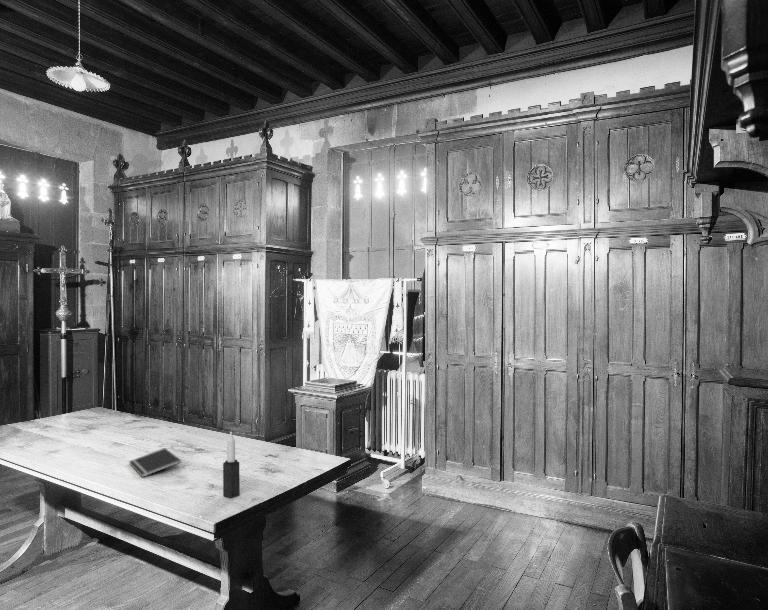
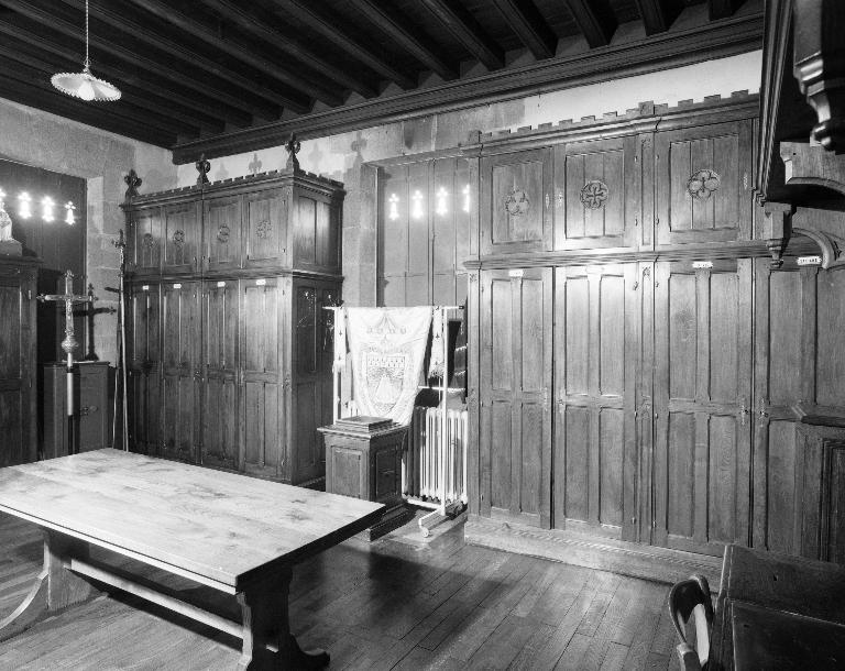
- notepad (154, 461)
- candle (231, 463)
